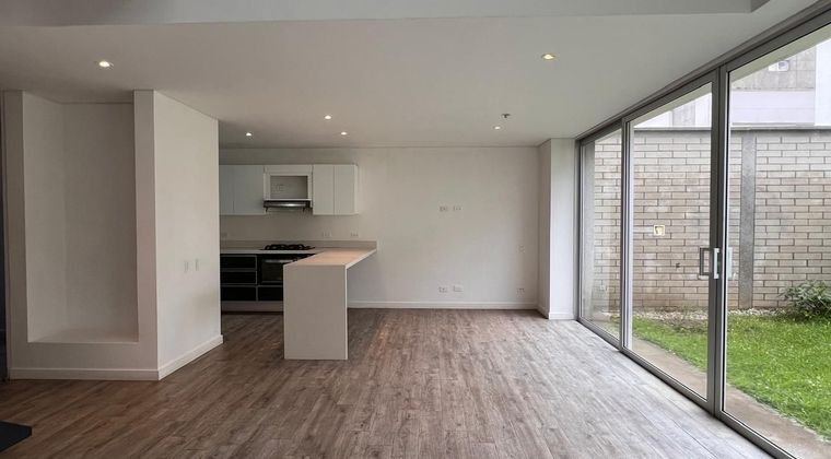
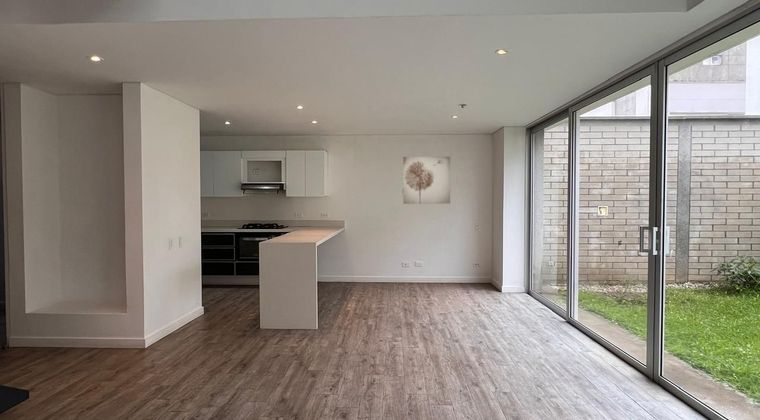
+ wall art (426, 180)
